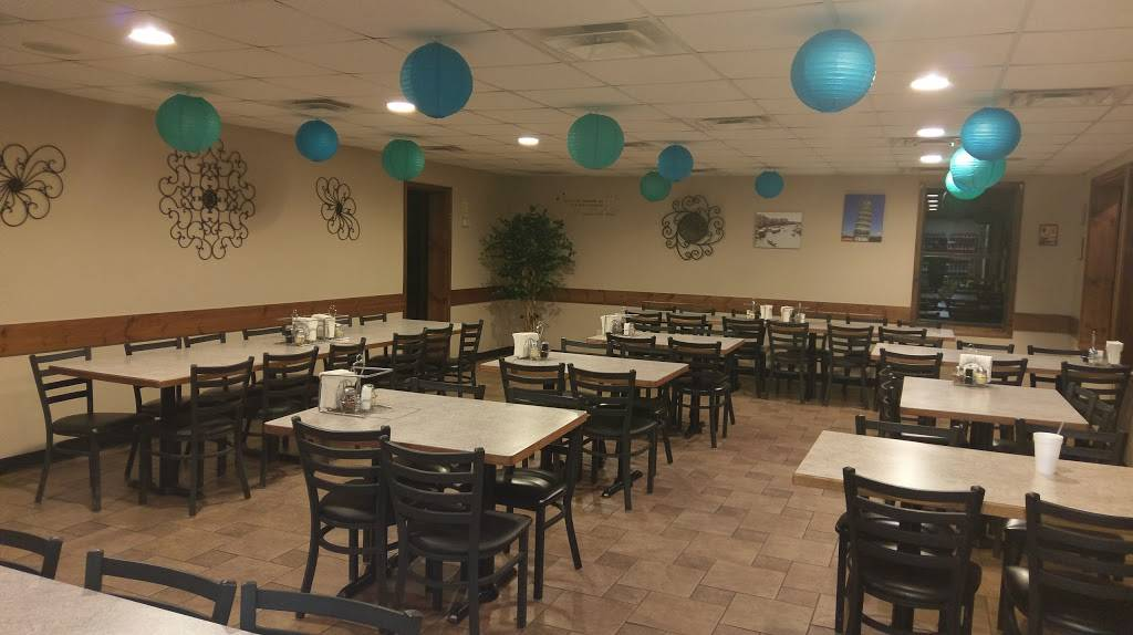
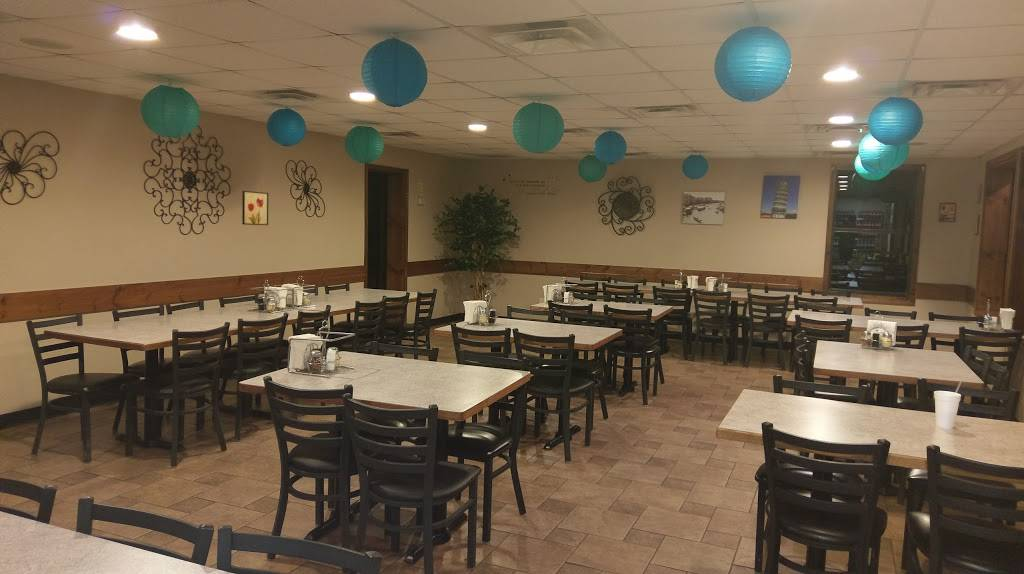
+ wall art (255, 208)
